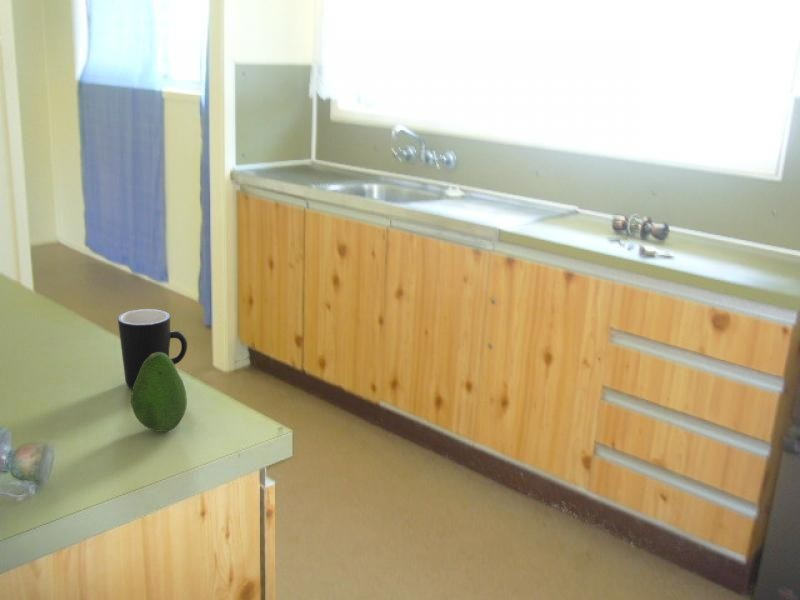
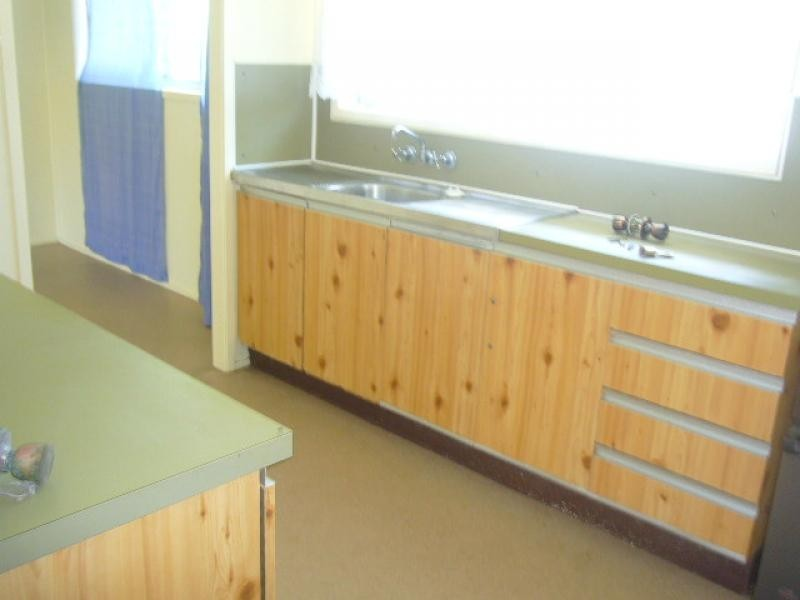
- mug (154, 350)
- fruit (158, 392)
